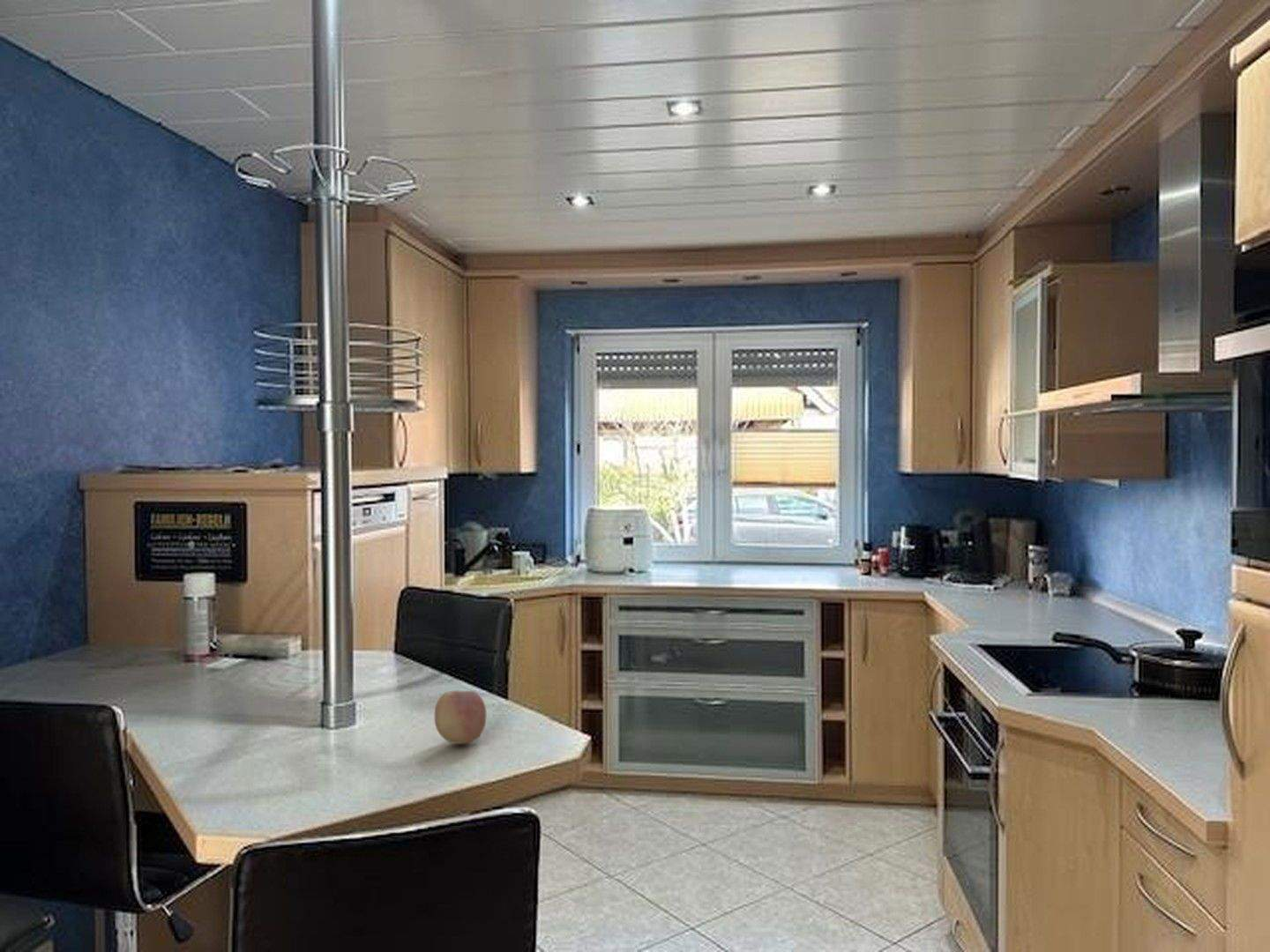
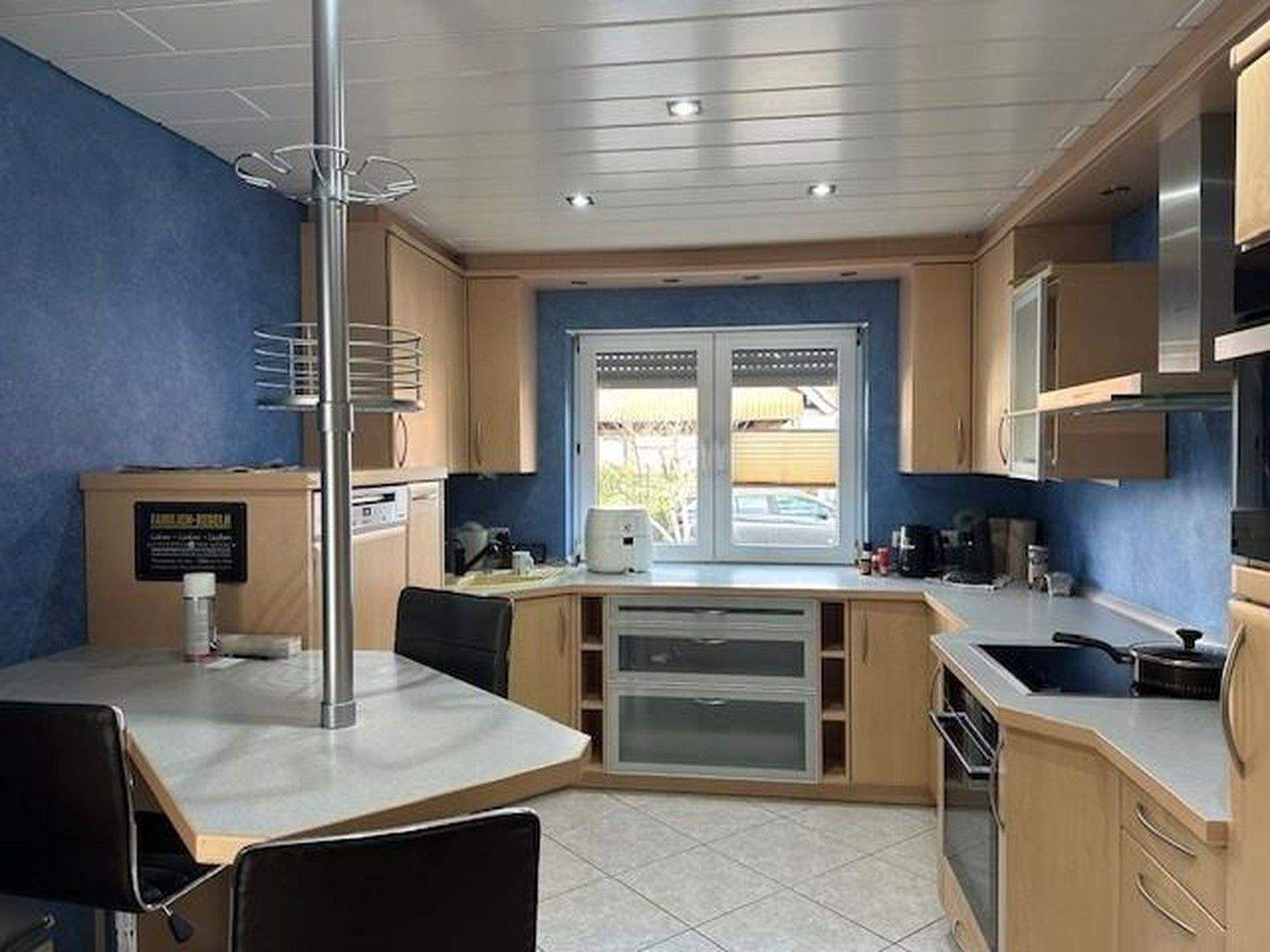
- fruit (460, 717)
